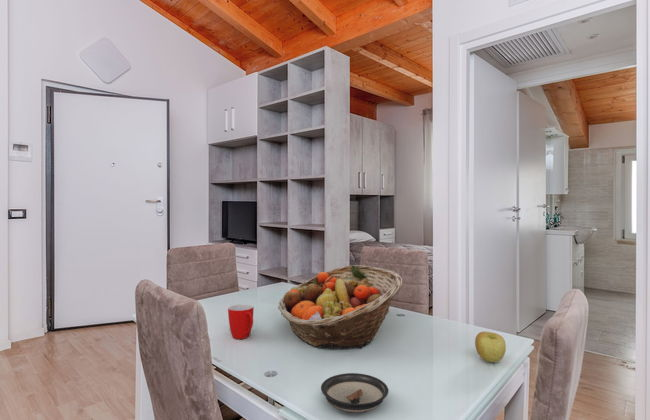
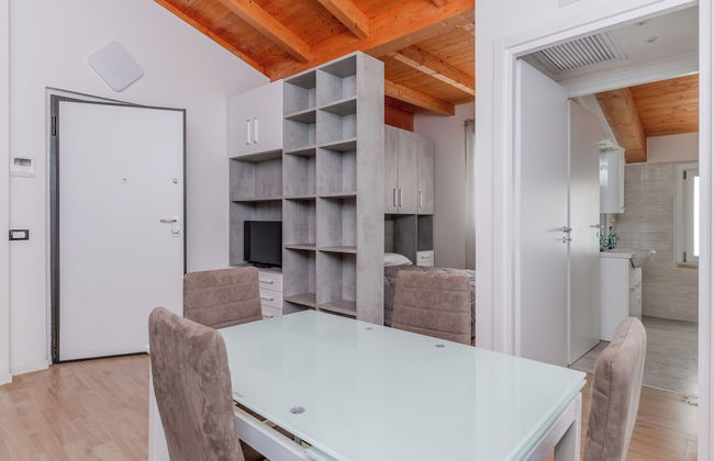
- fruit basket (338, 301)
- saucer (354, 395)
- apple (490, 347)
- mug (243, 323)
